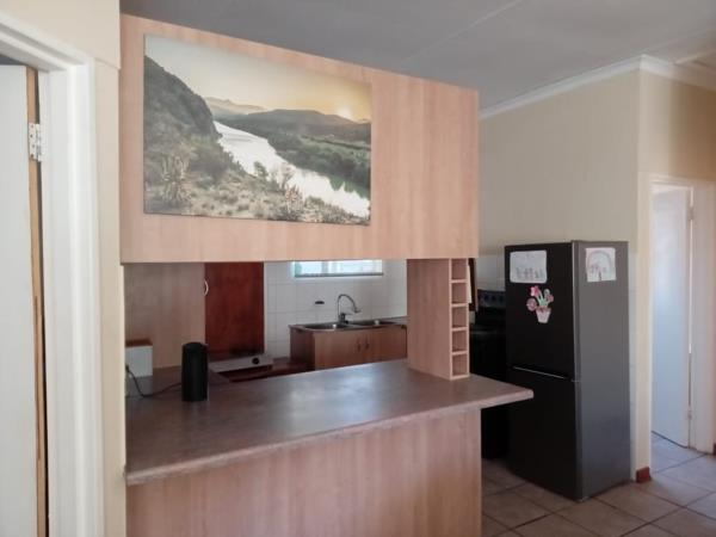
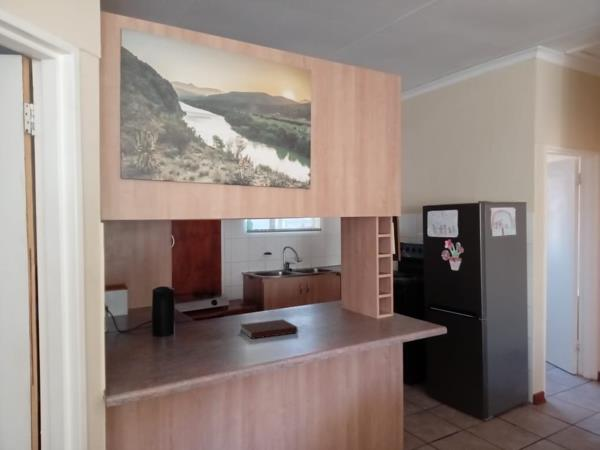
+ notebook (268, 328)
